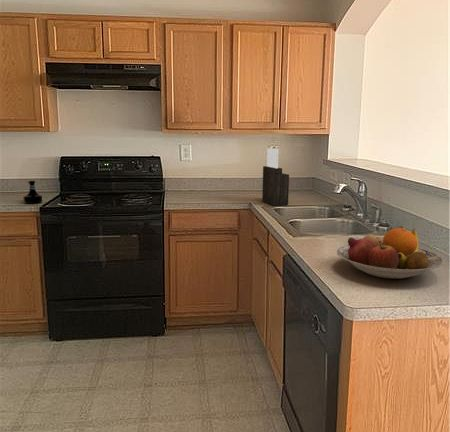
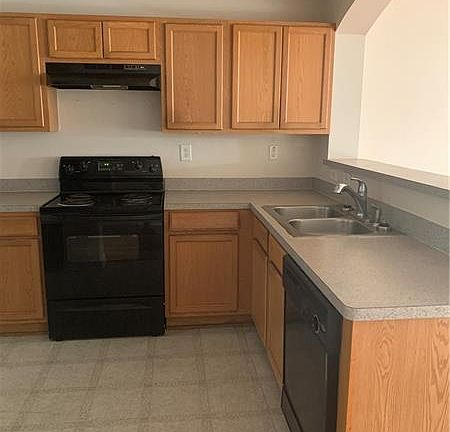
- knife block (277, 176)
- tequila bottle (32, 191)
- fruit bowl (388, 250)
